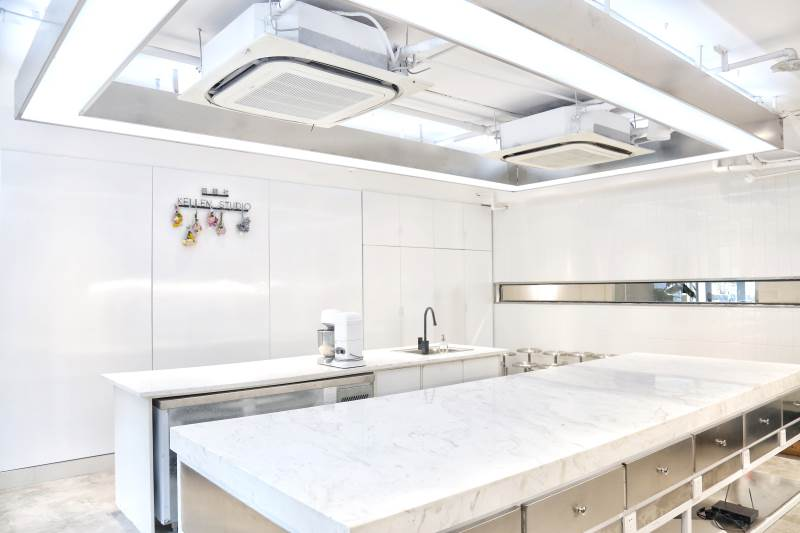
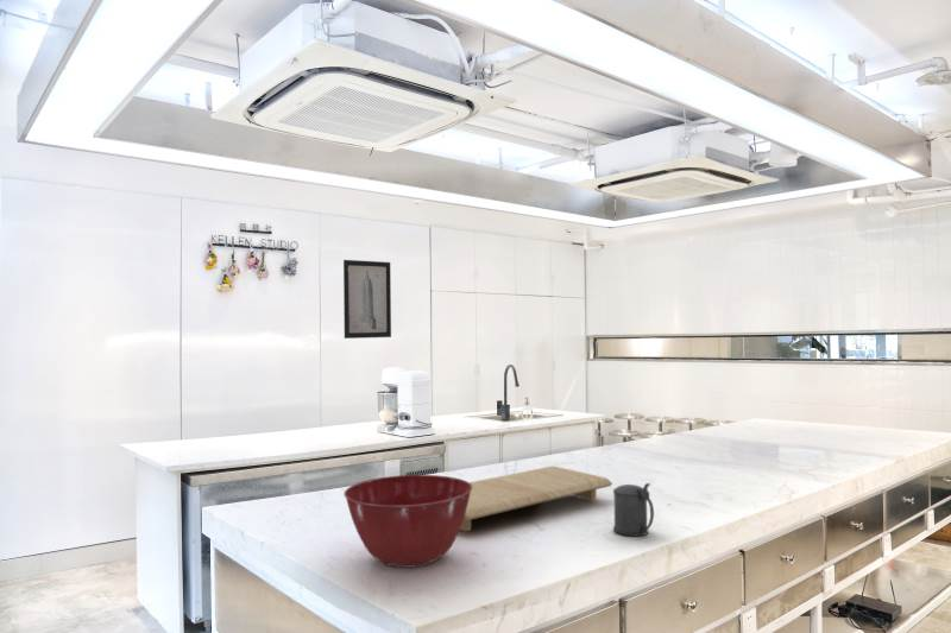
+ wall art (367, 299)
+ cutting board (512, 495)
+ mixing bowl (409, 521)
+ beer stein (635, 506)
